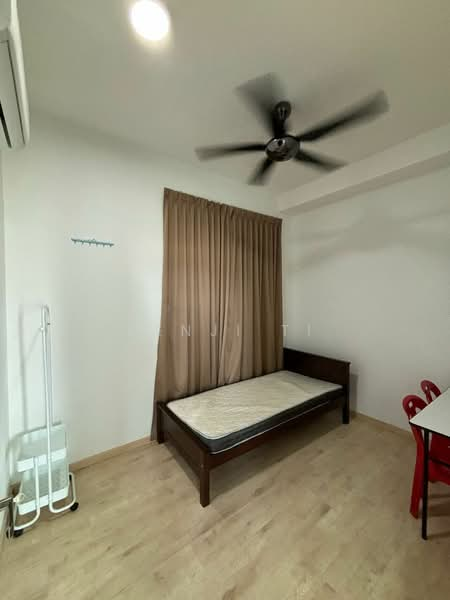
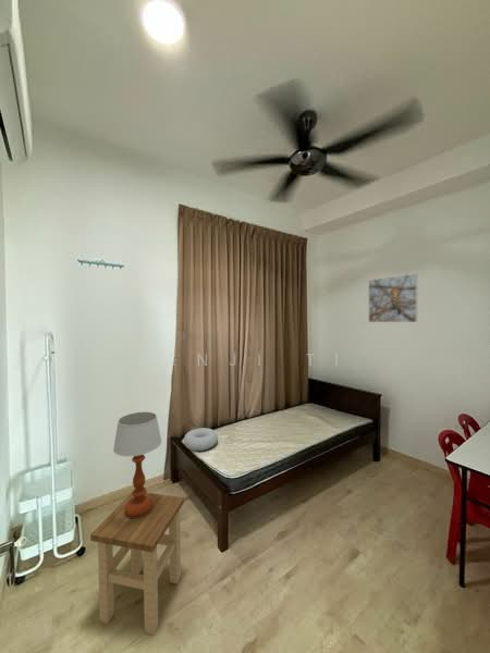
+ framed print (391, 299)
+ stool (142, 556)
+ cushion (200, 439)
+ table lamp (138, 463)
